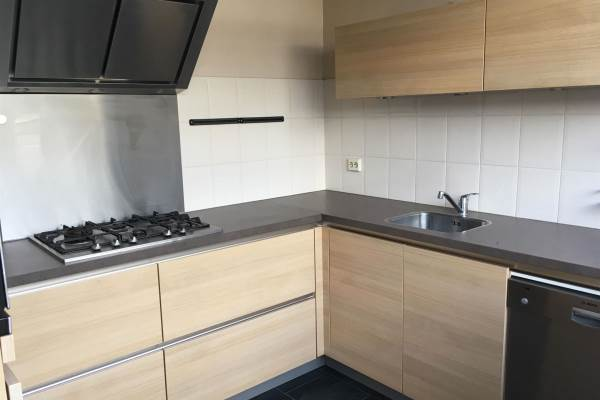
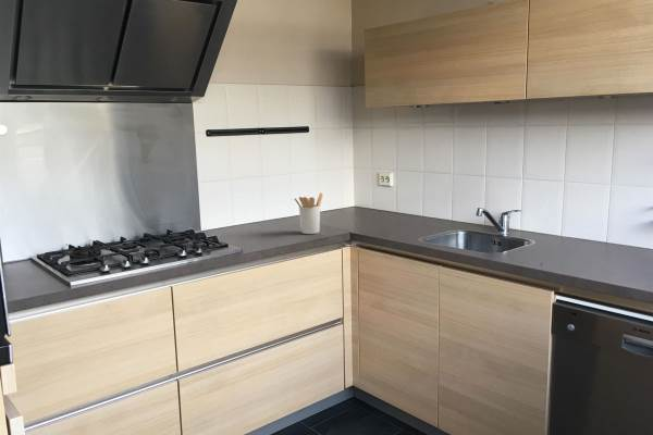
+ utensil holder (309, 213)
